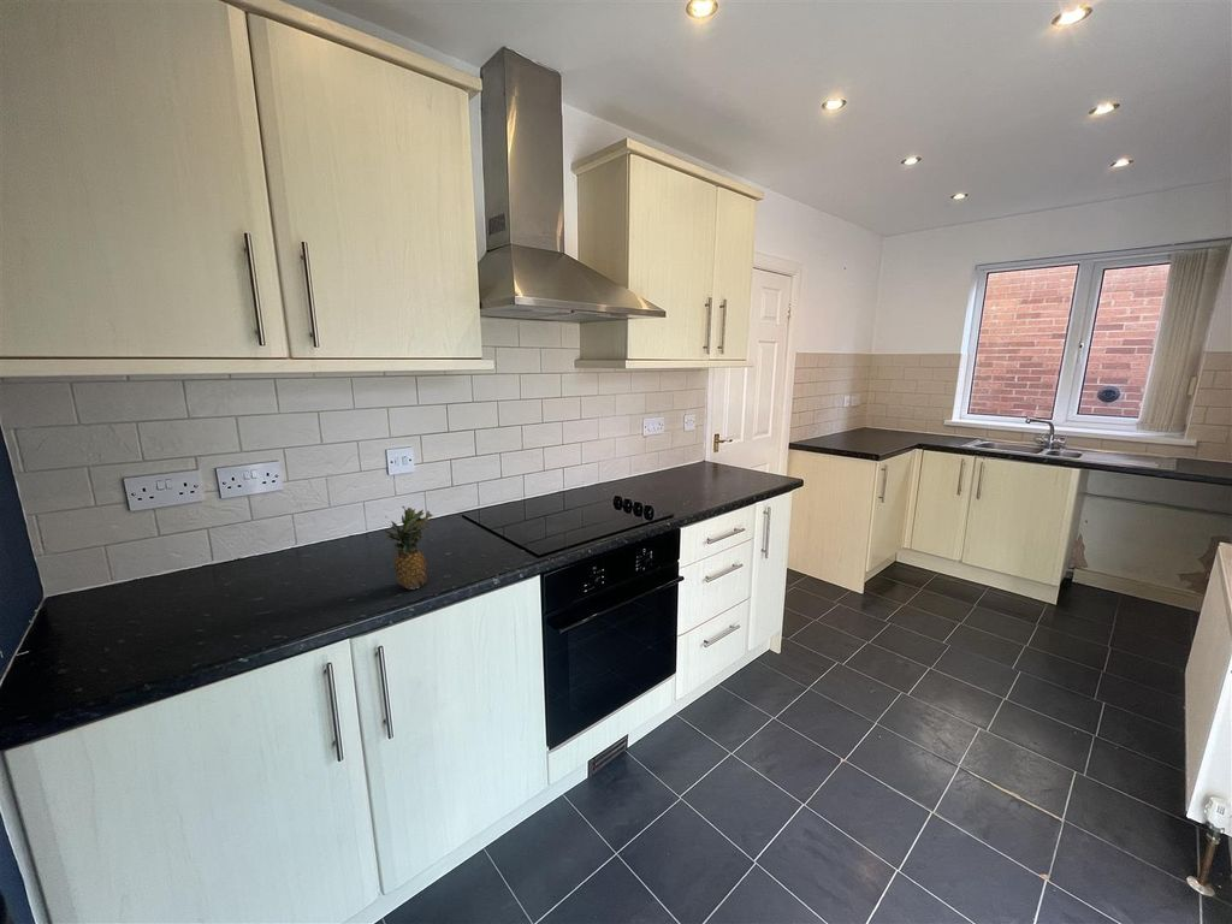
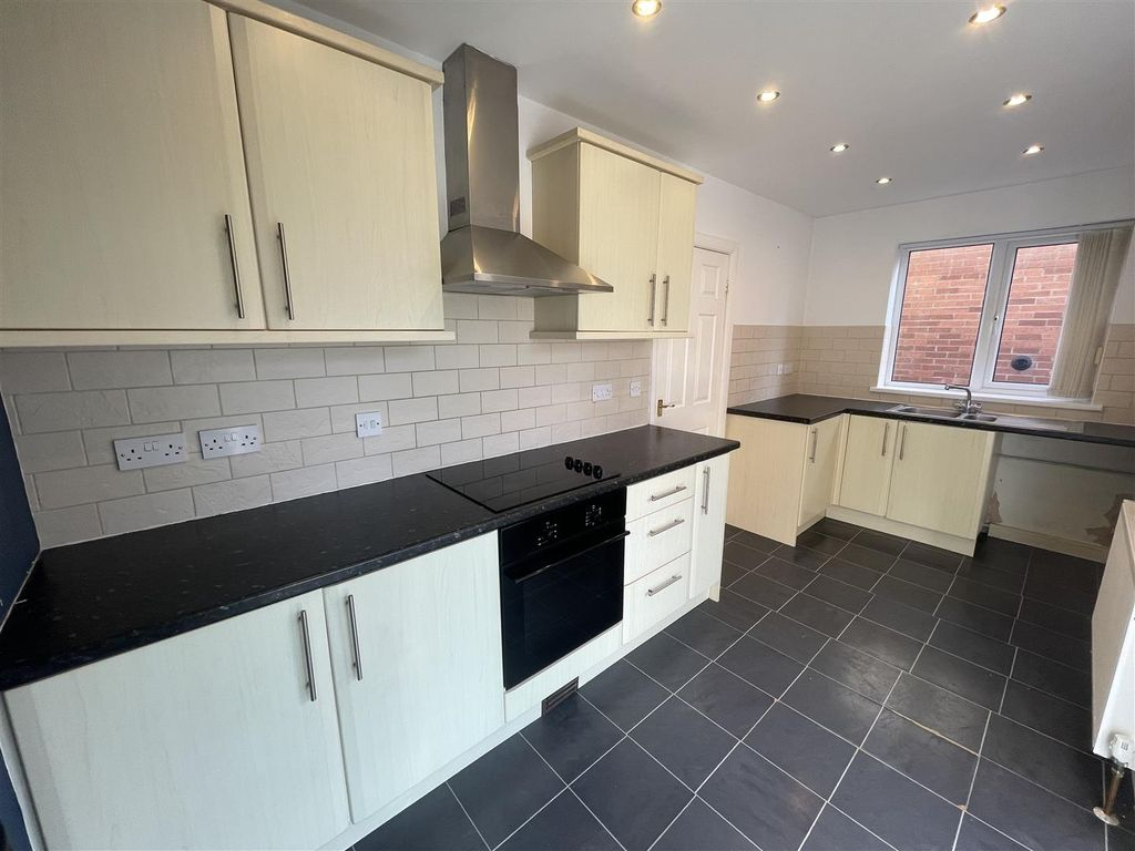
- fruit (413, 547)
